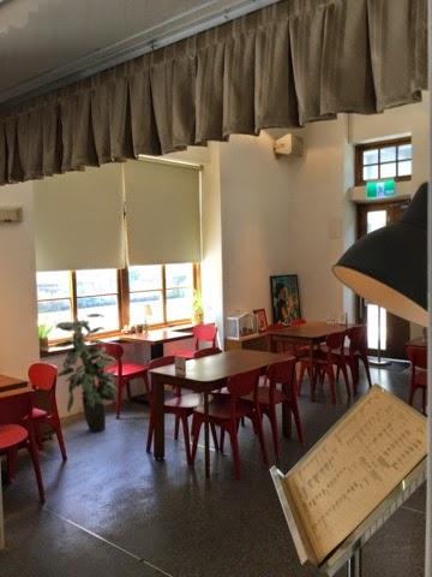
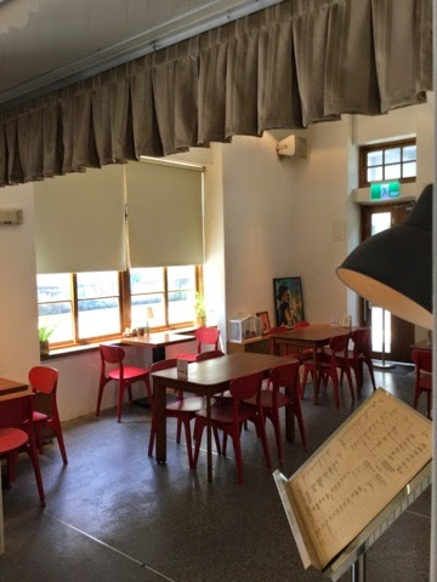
- indoor plant (89, 373)
